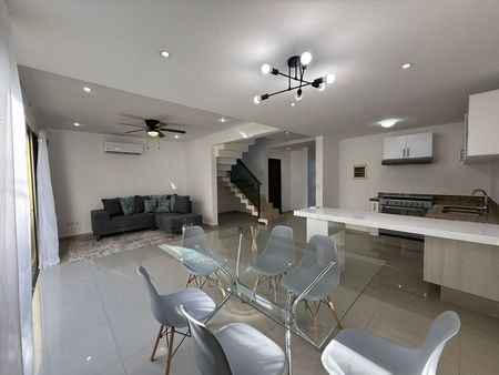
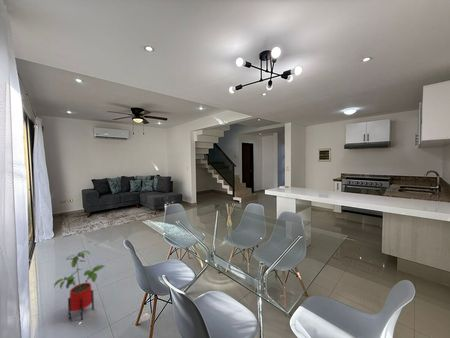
+ house plant (82, 283)
